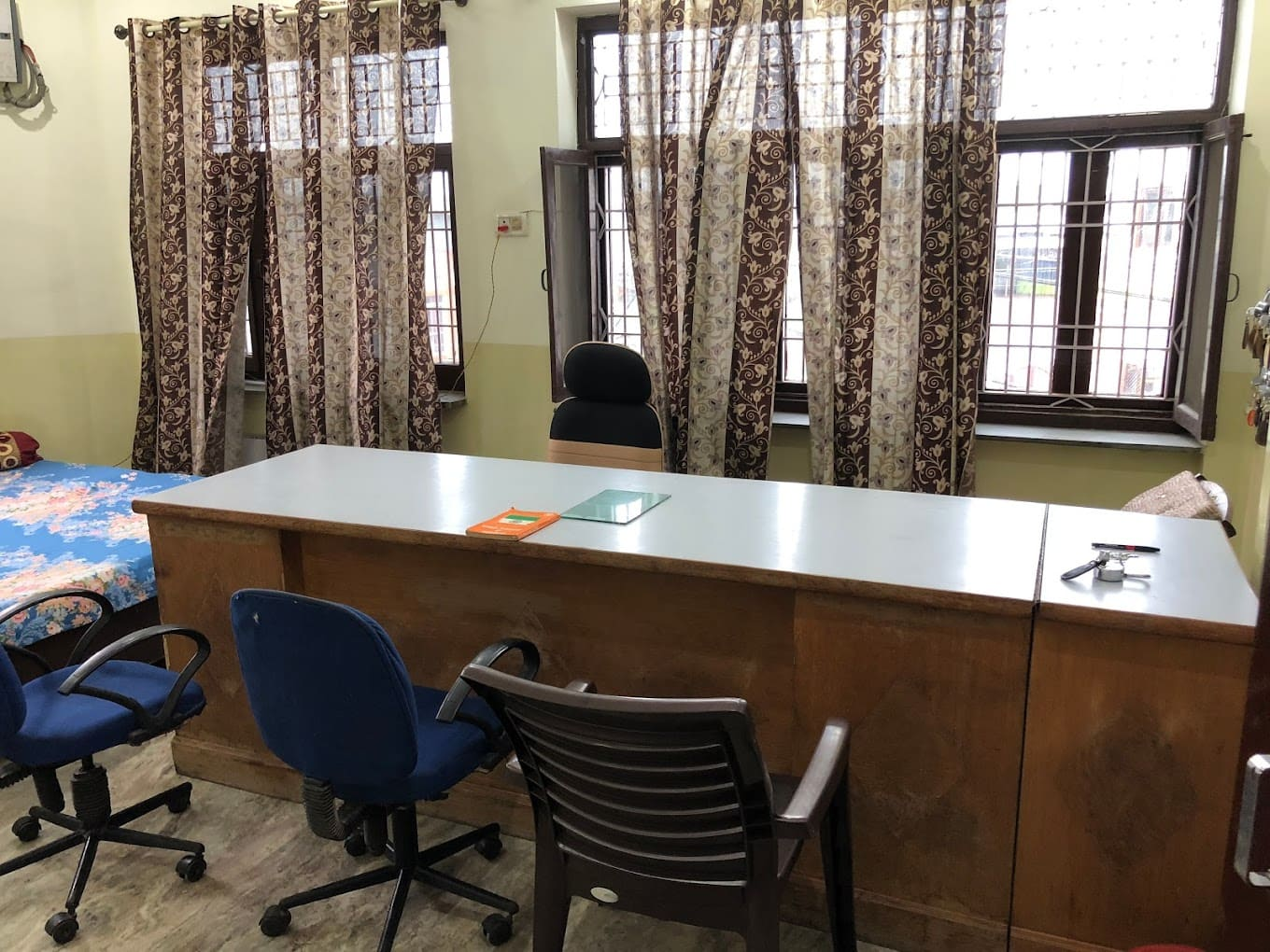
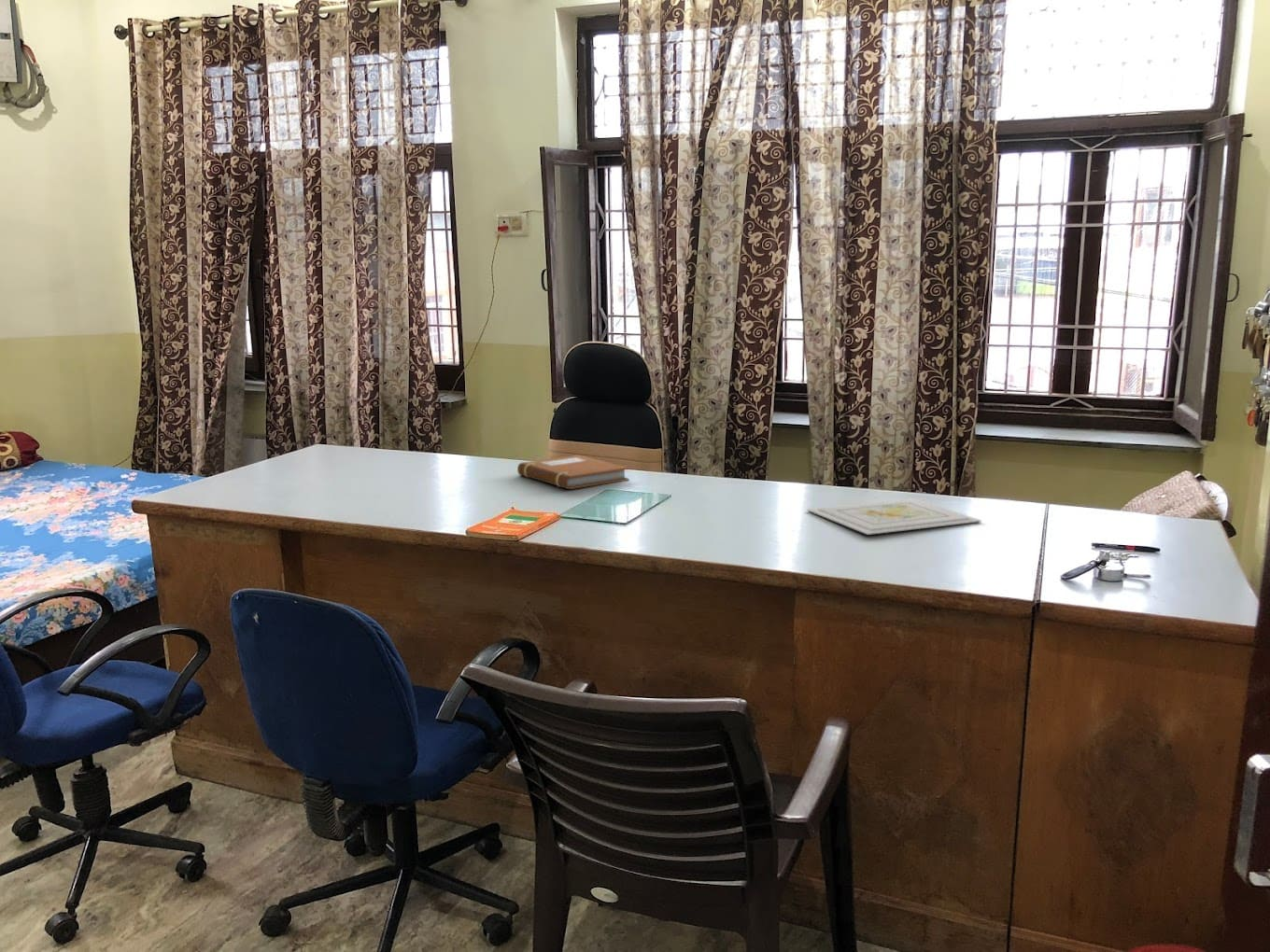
+ notebook (571, 470)
+ picture frame (892, 514)
